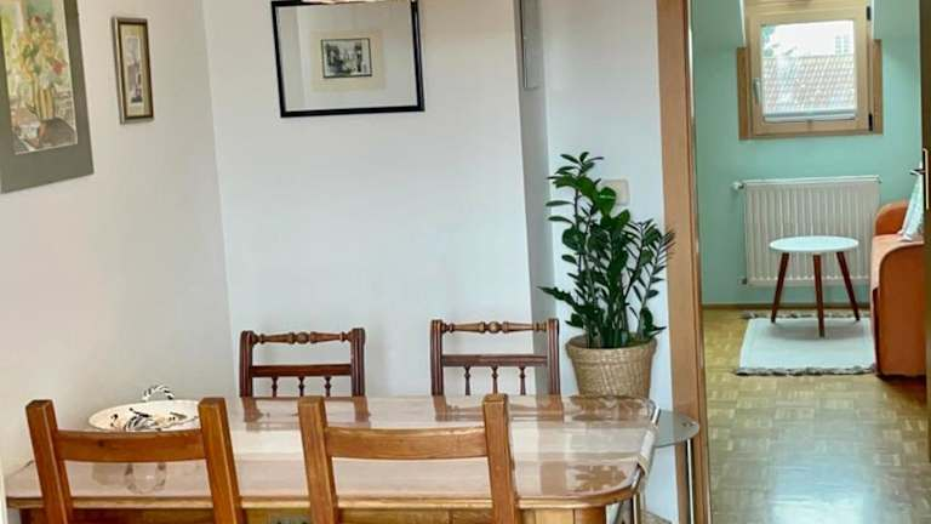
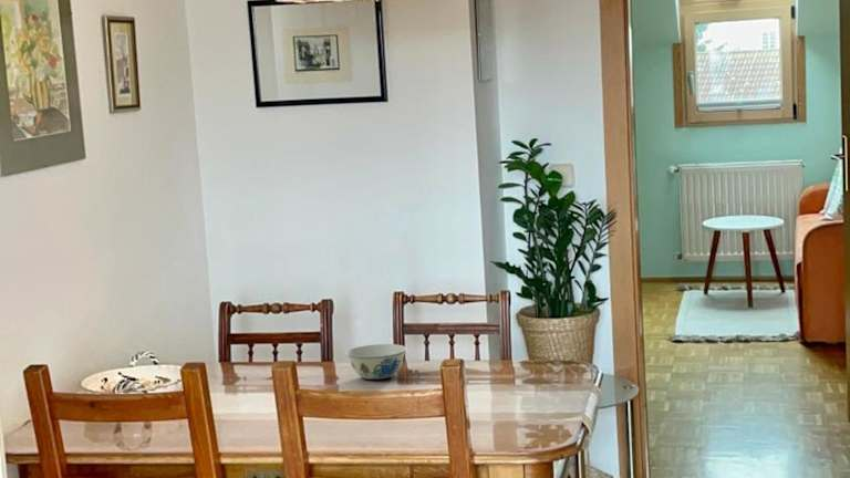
+ chinaware (376, 363)
